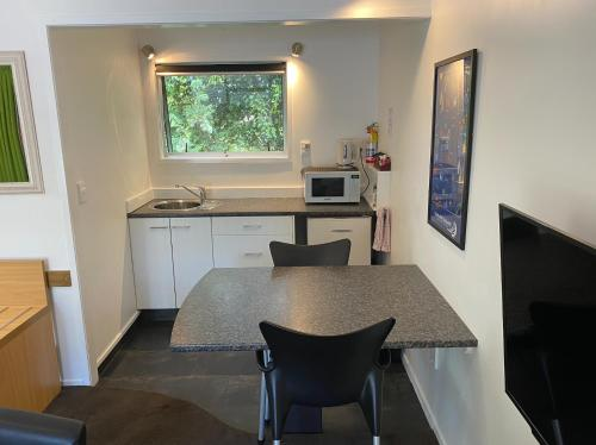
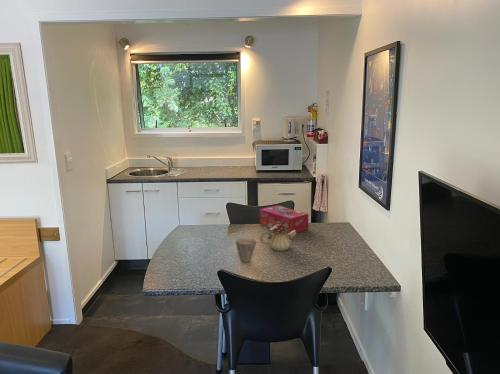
+ teapot (278, 234)
+ tissue box (283, 219)
+ cup (246, 250)
